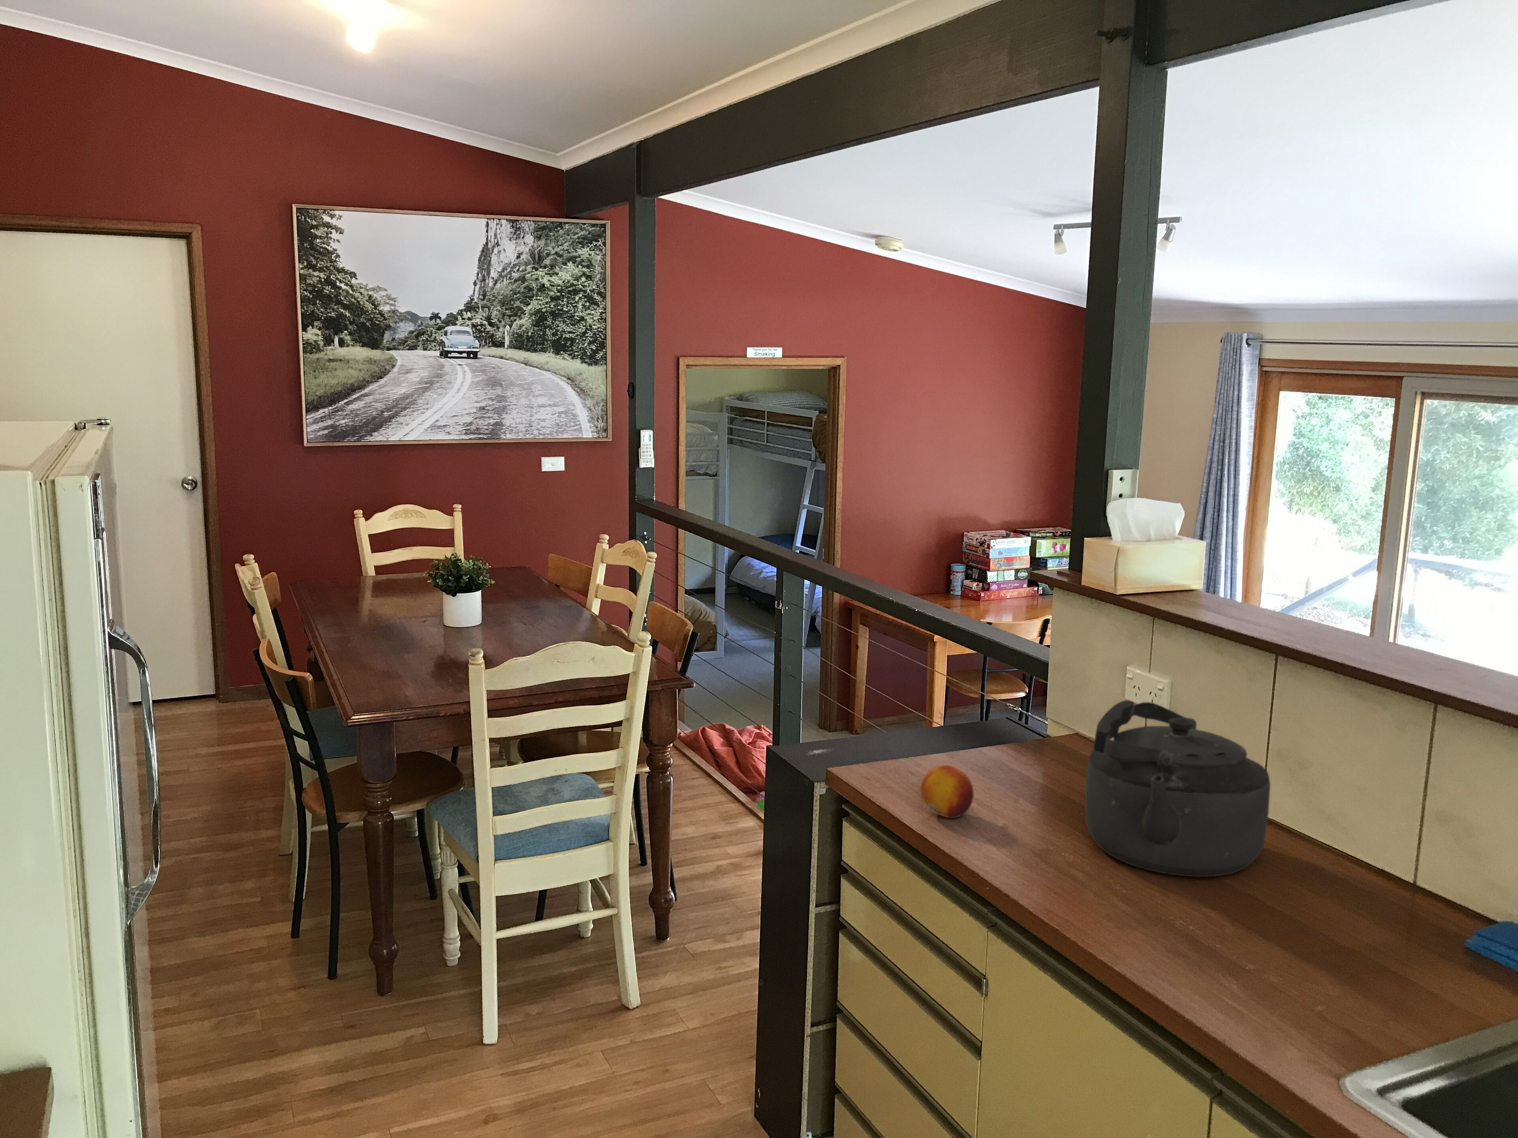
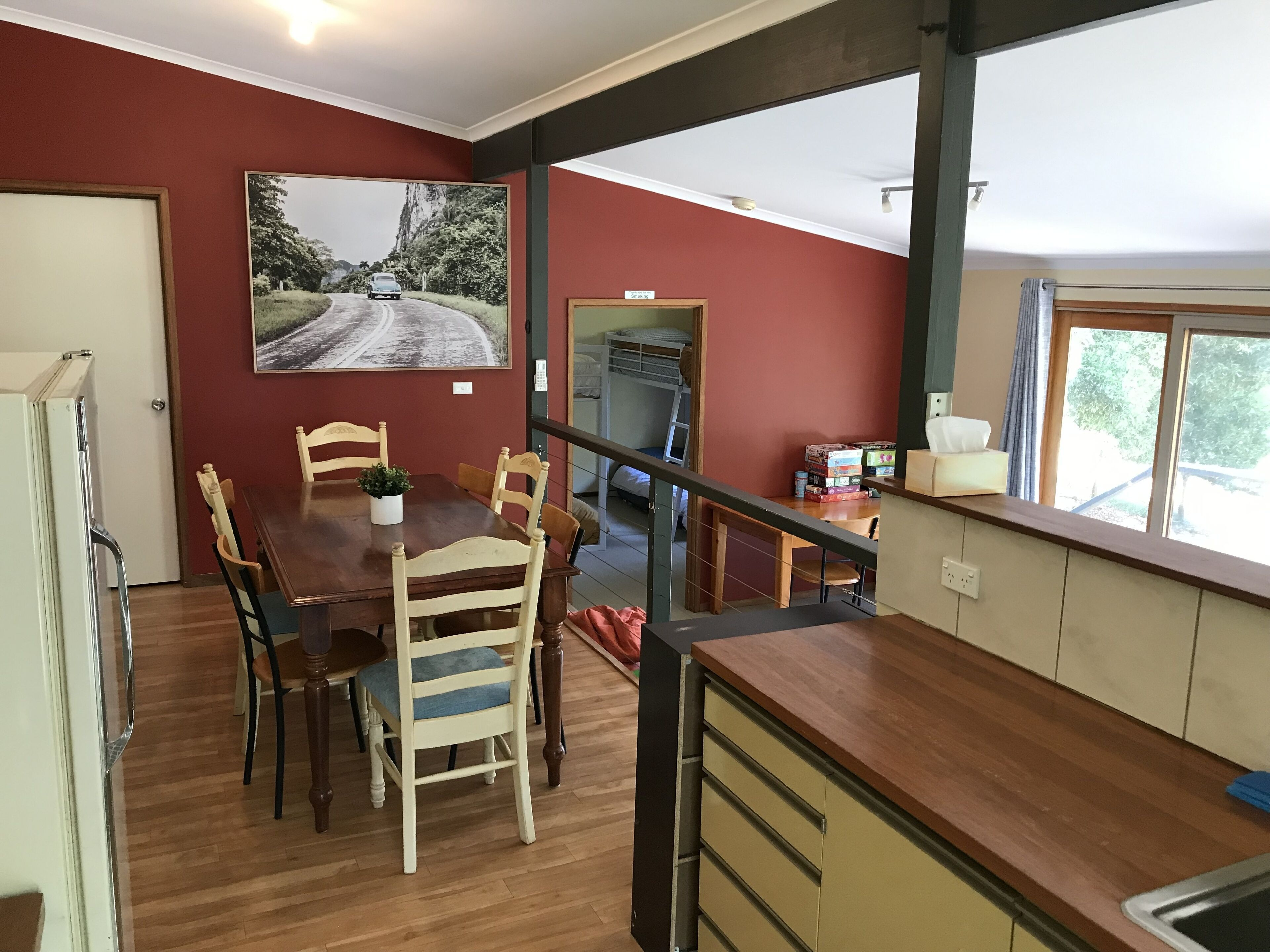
- kettle (1171, 785)
- fruit (948, 789)
